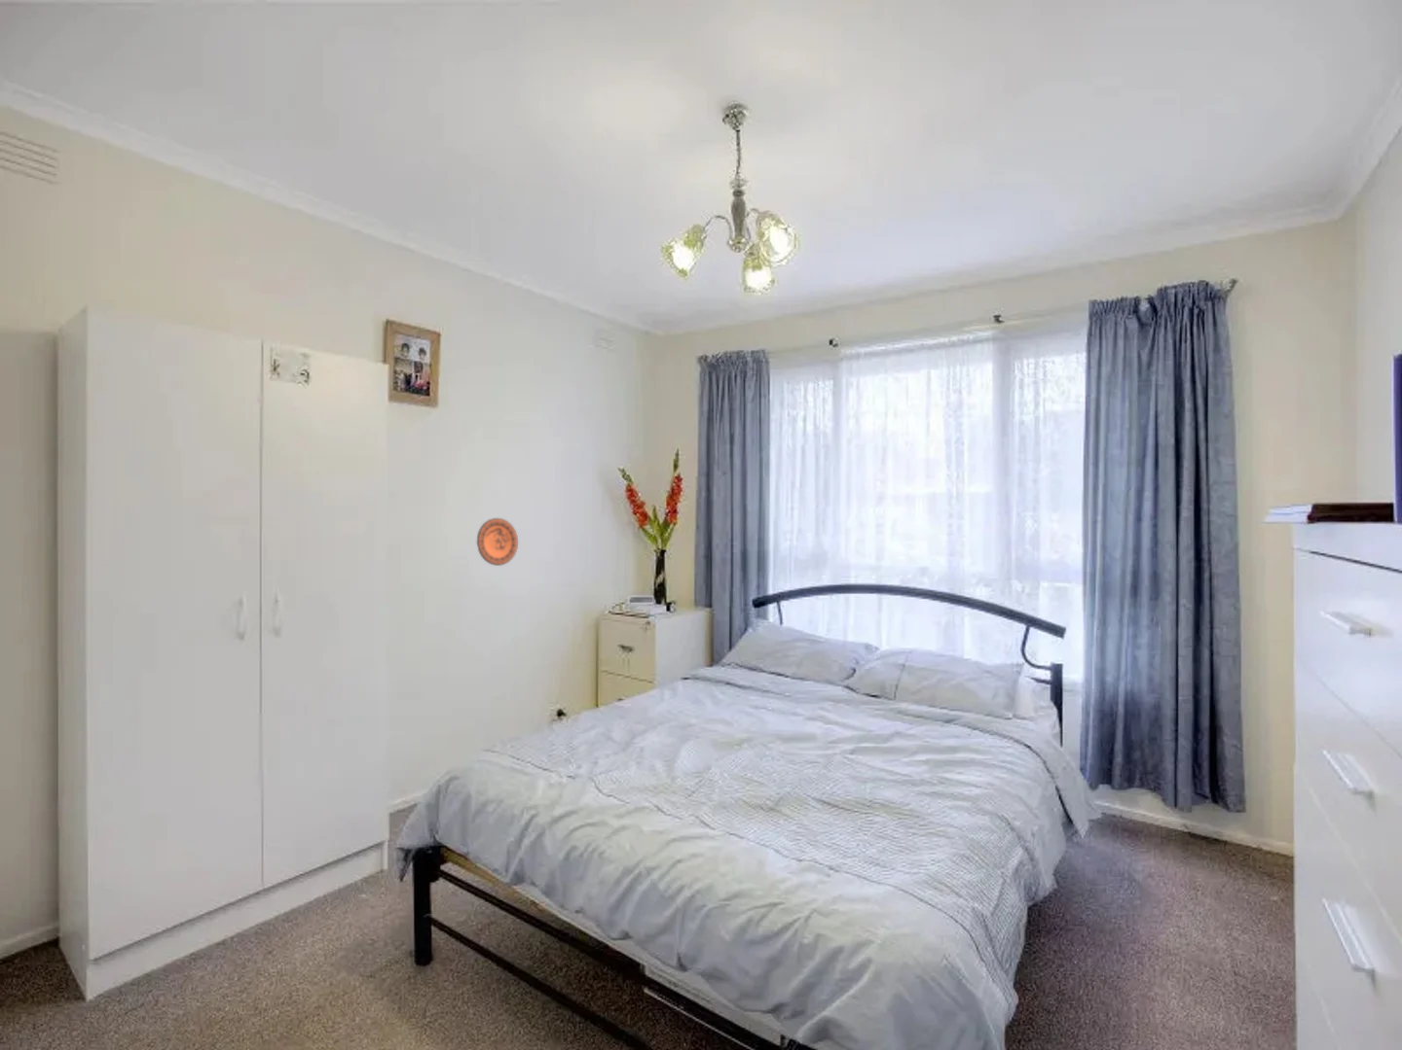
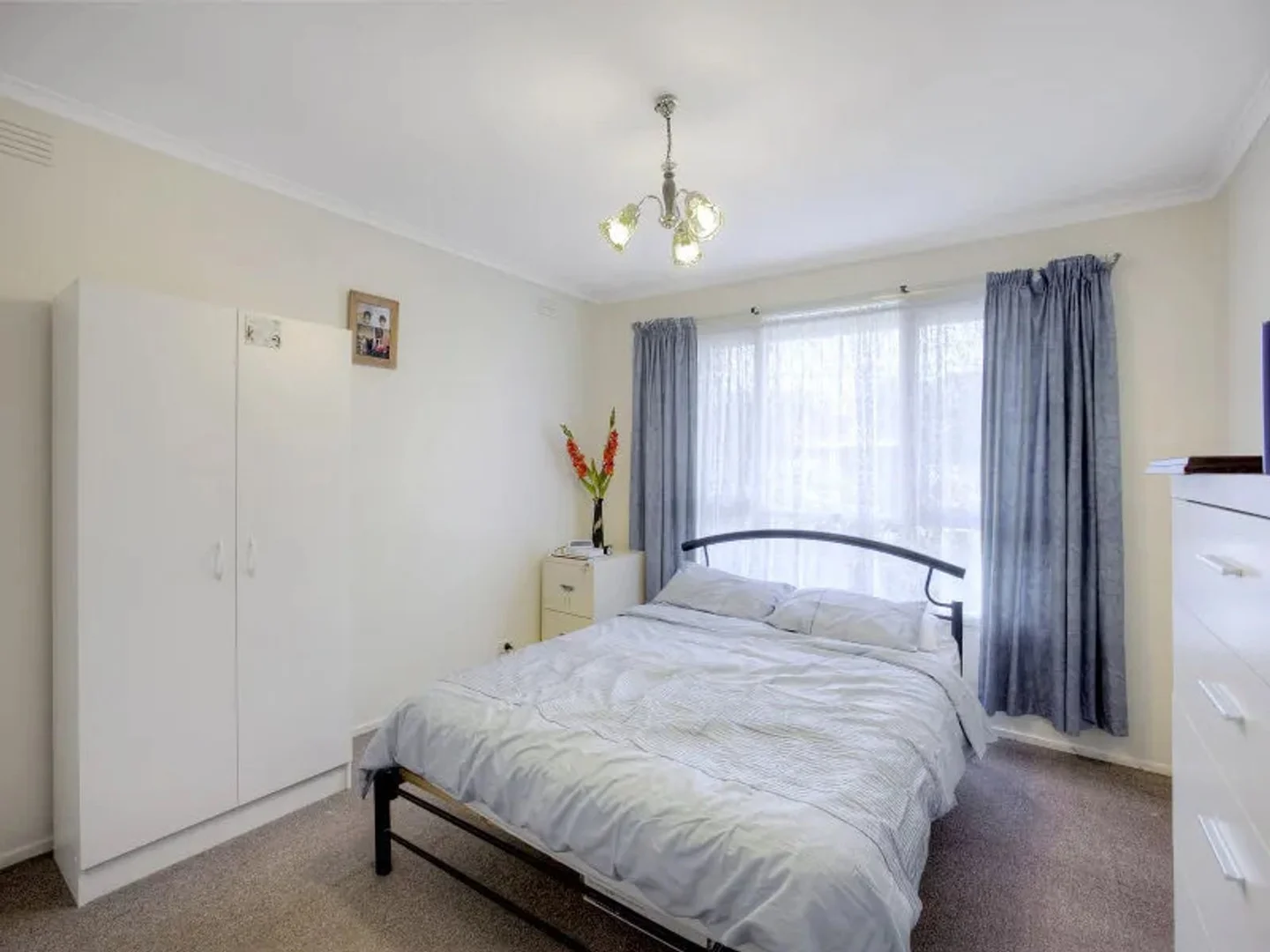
- decorative plate (497, 542)
